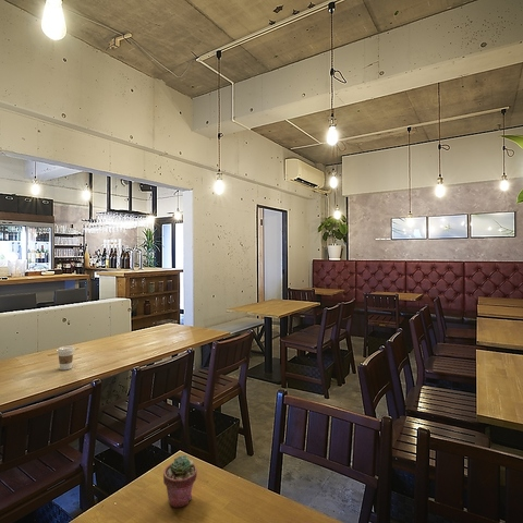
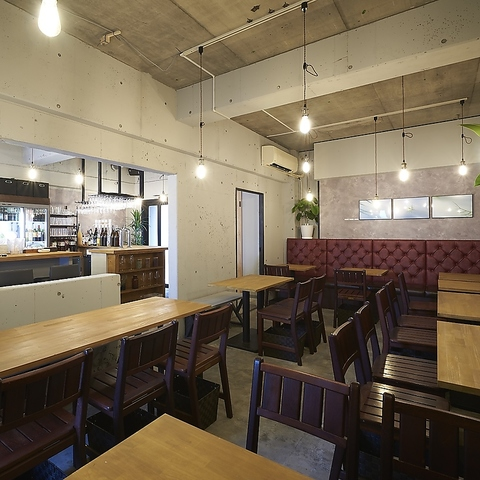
- coffee cup (65, 357)
- potted succulent (180, 478)
